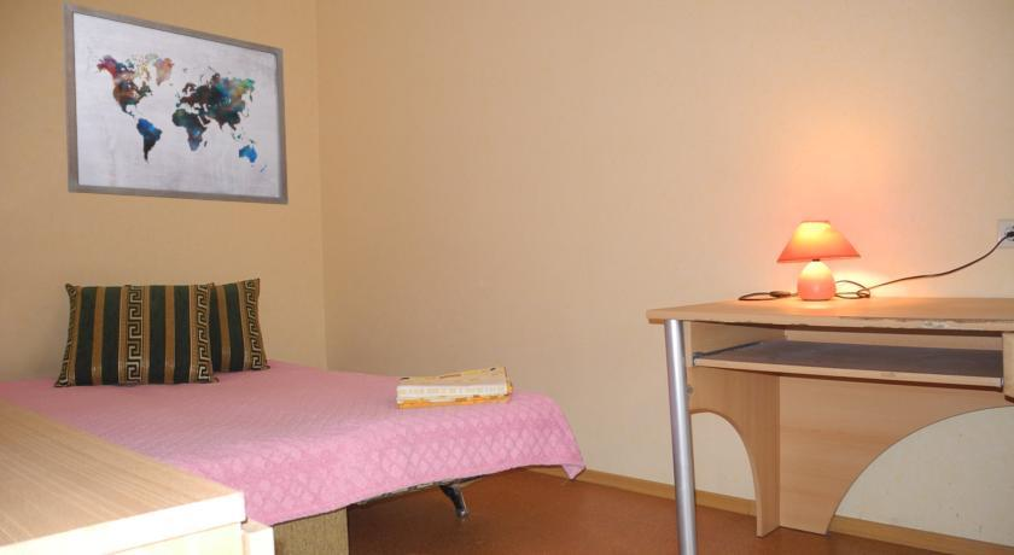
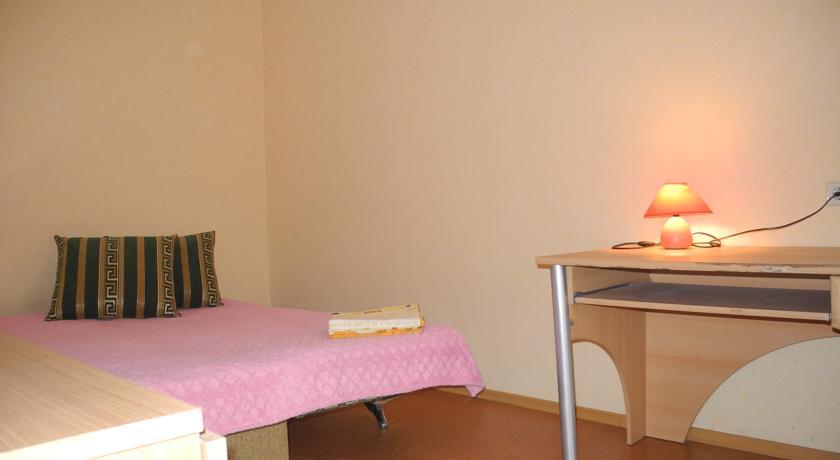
- wall art (186, 112)
